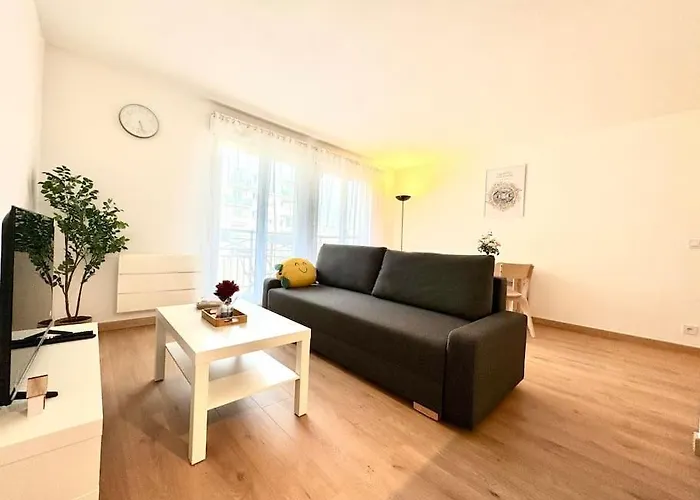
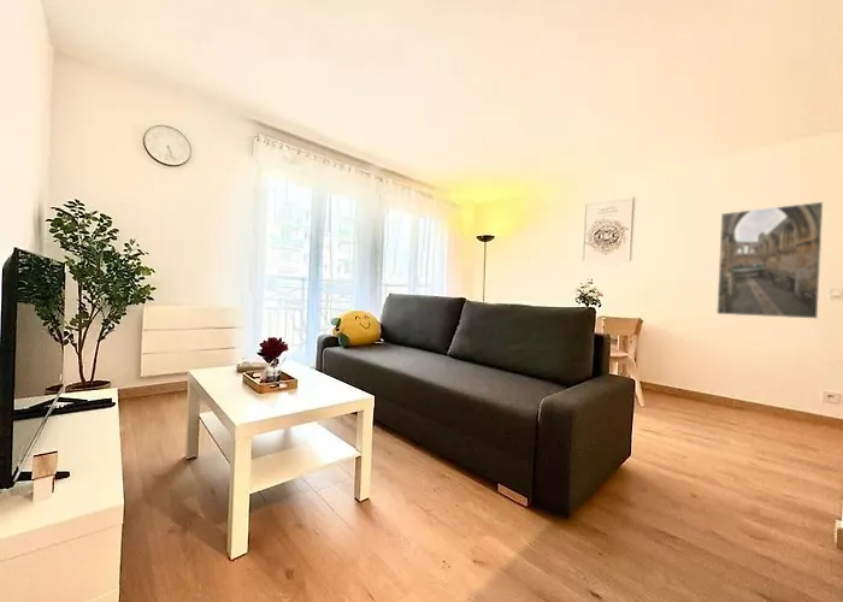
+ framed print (766, 261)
